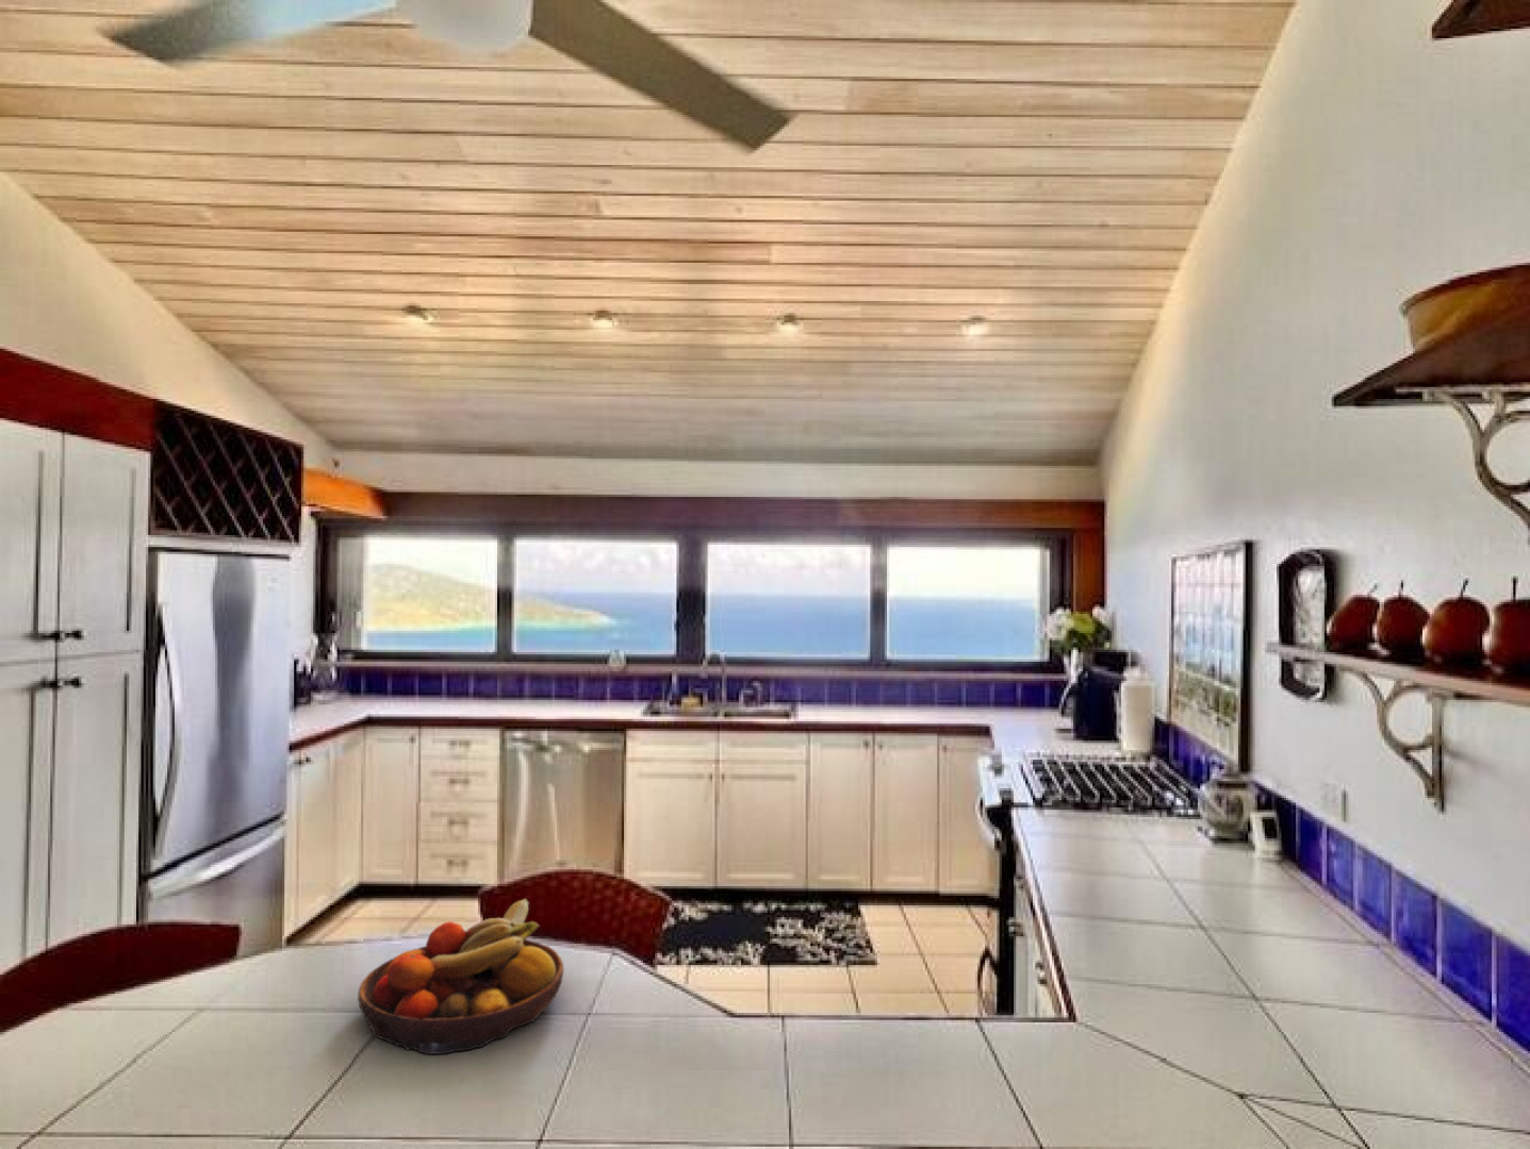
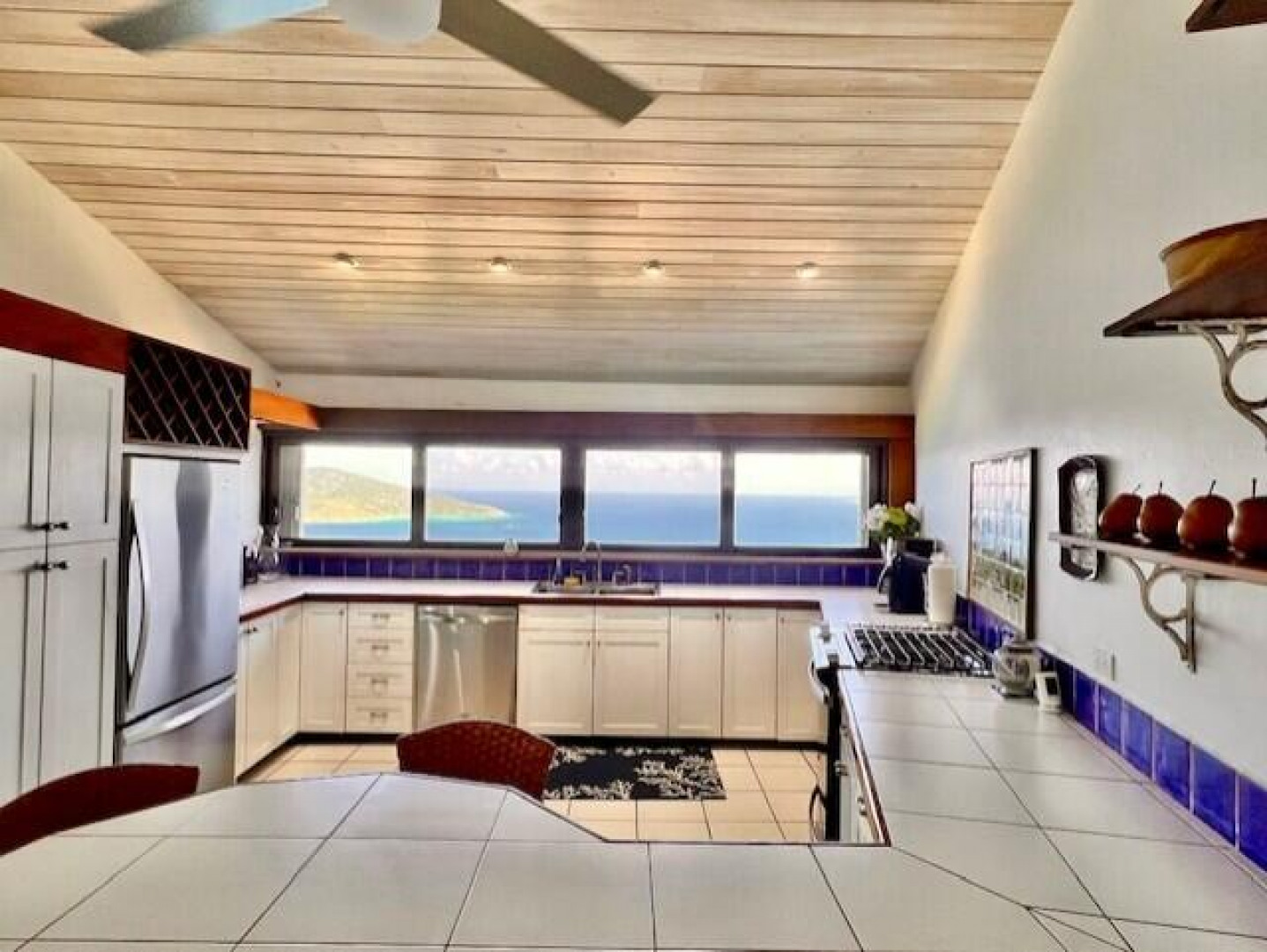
- fruit bowl (464, 966)
